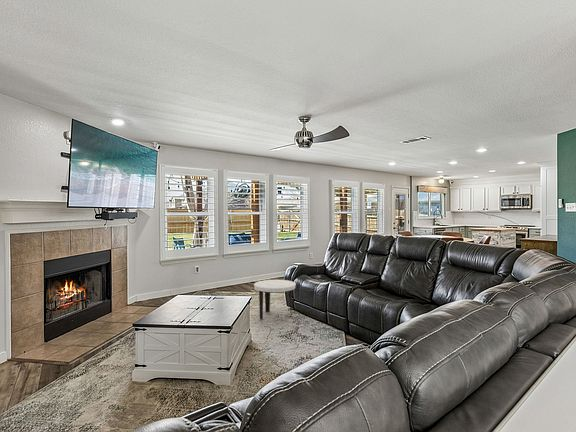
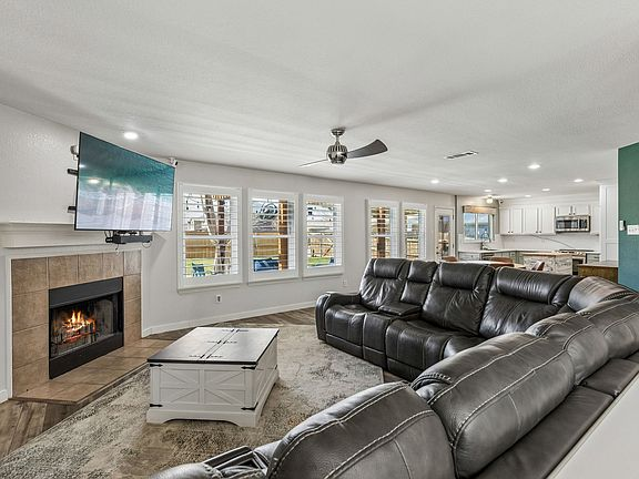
- side table (269, 299)
